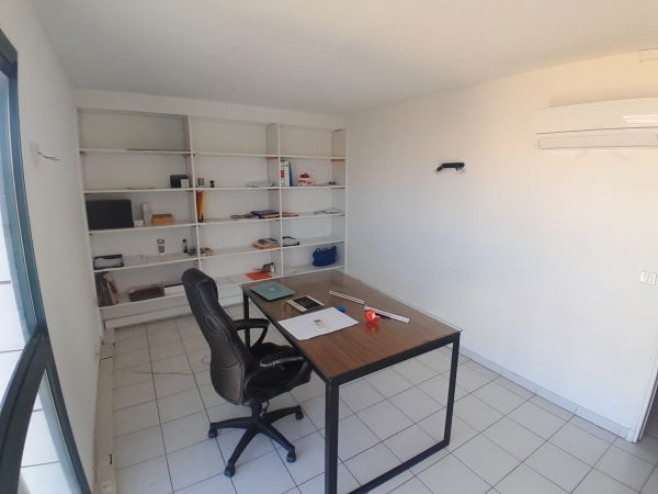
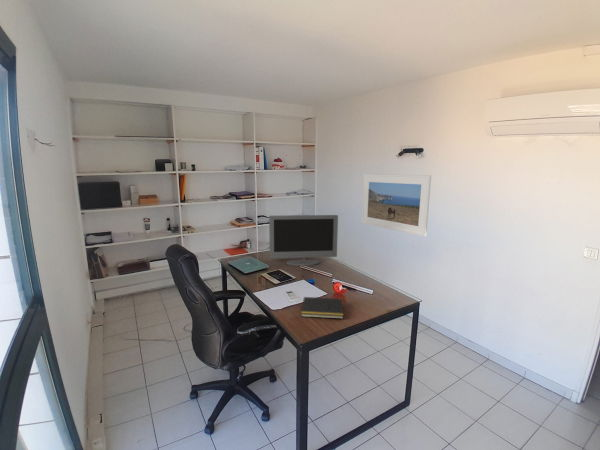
+ monitor (303, 239)
+ notepad (322, 307)
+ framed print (392, 202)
